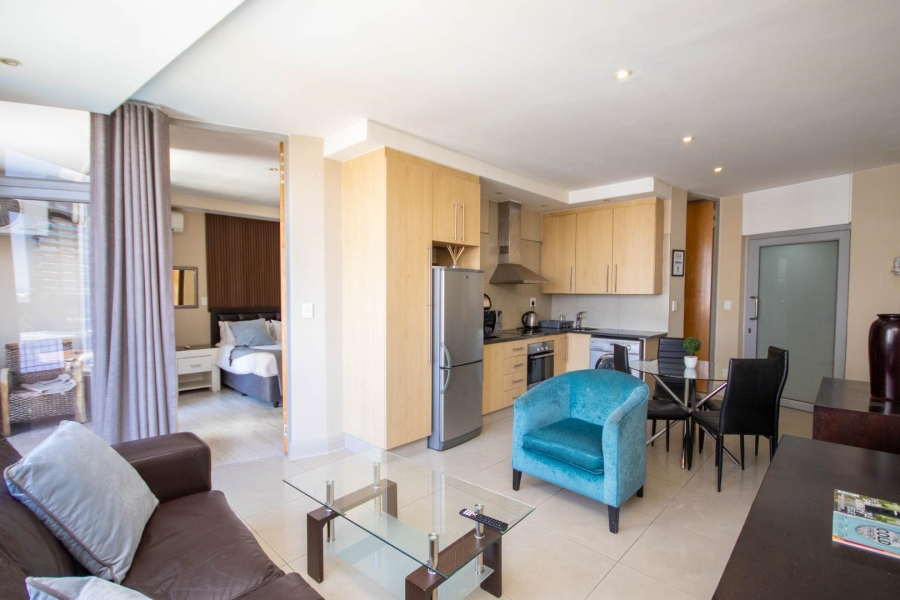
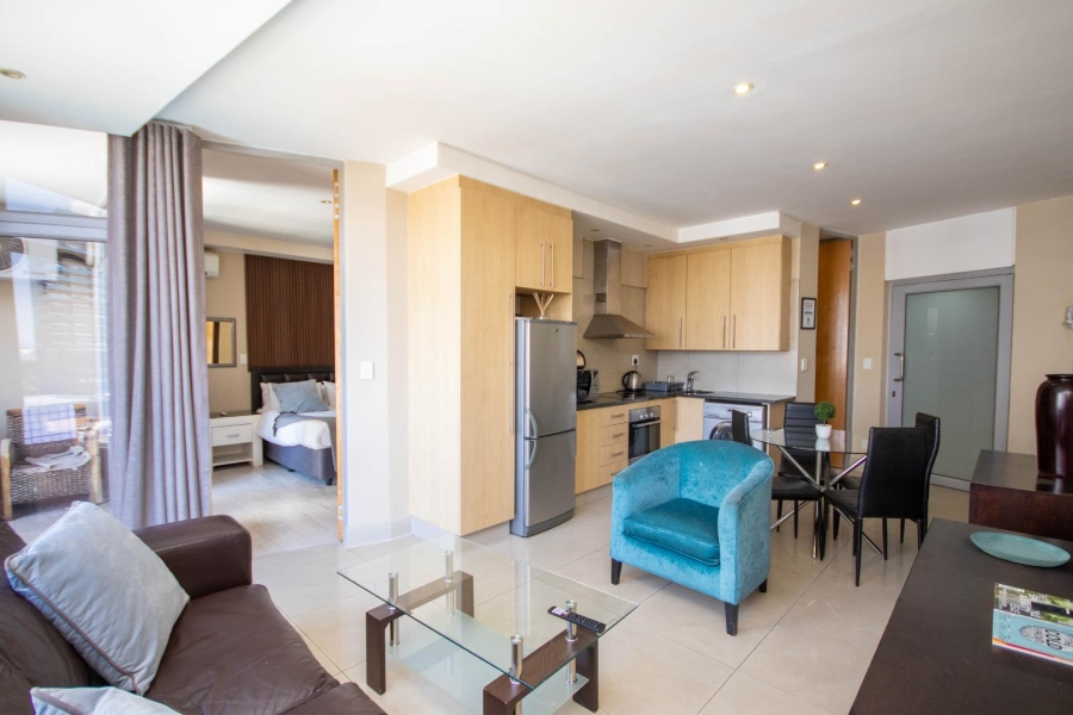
+ saucer (1017, 549)
